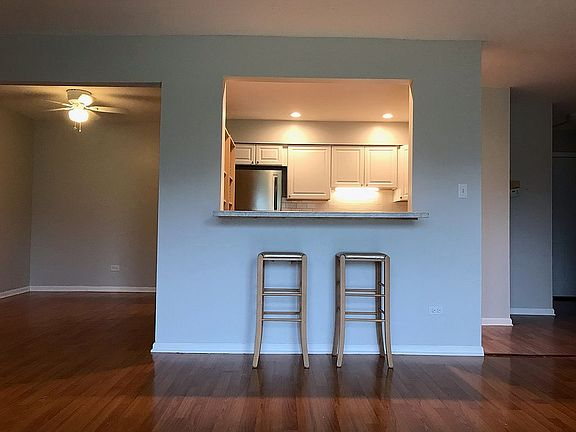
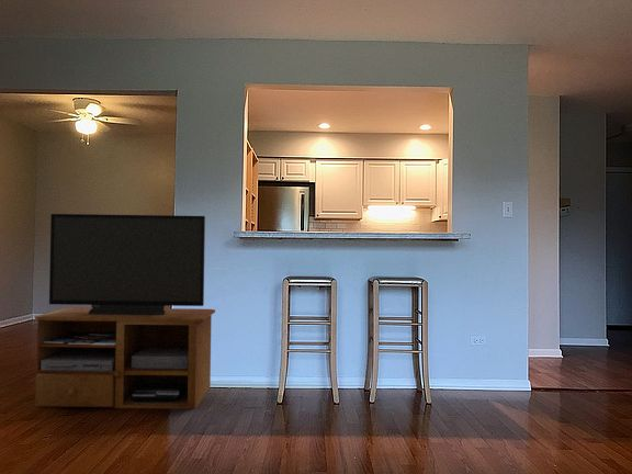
+ tv stand (128, 306)
